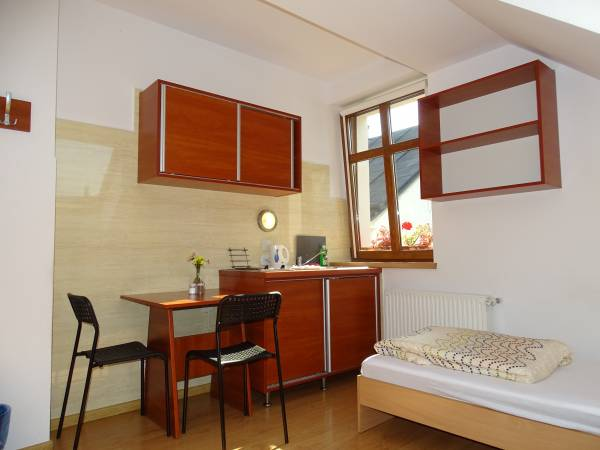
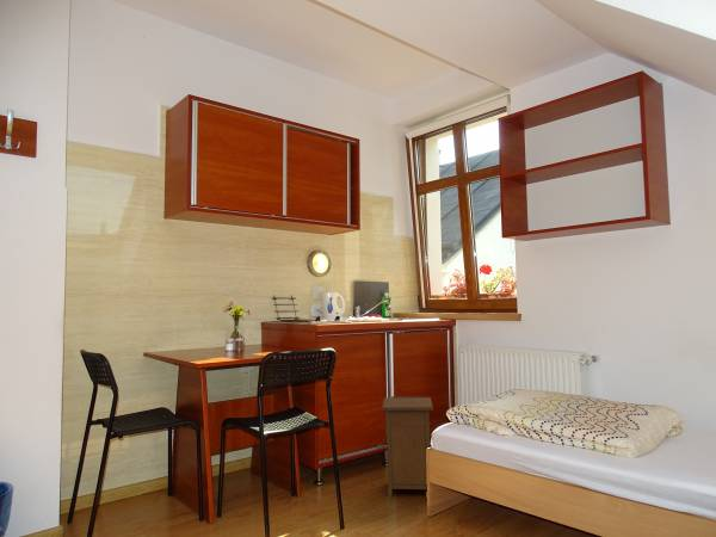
+ nightstand (408, 442)
